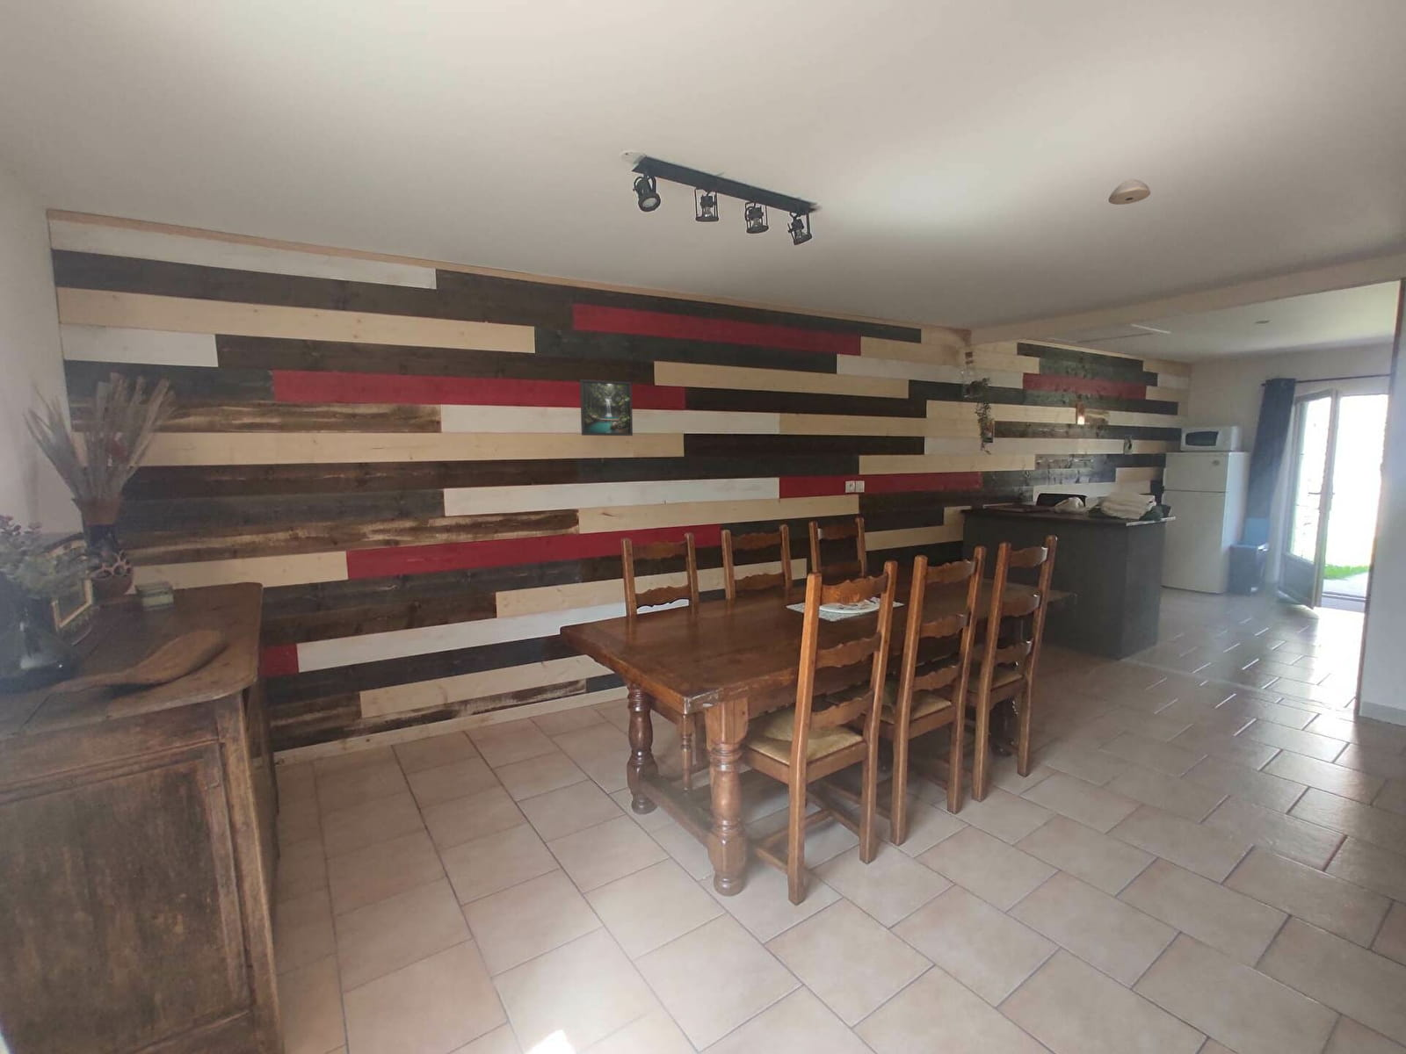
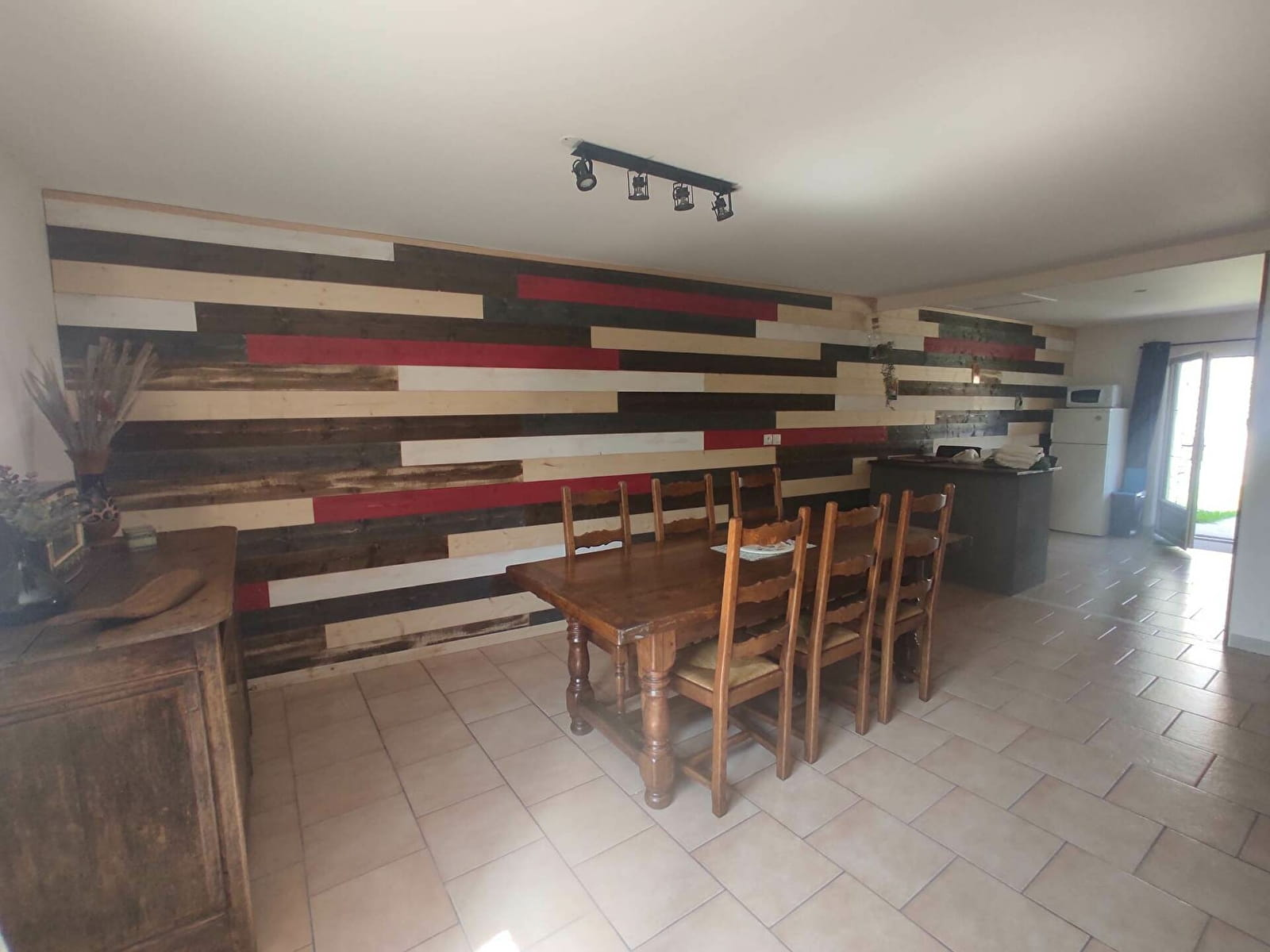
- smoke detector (1129, 189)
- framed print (607, 407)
